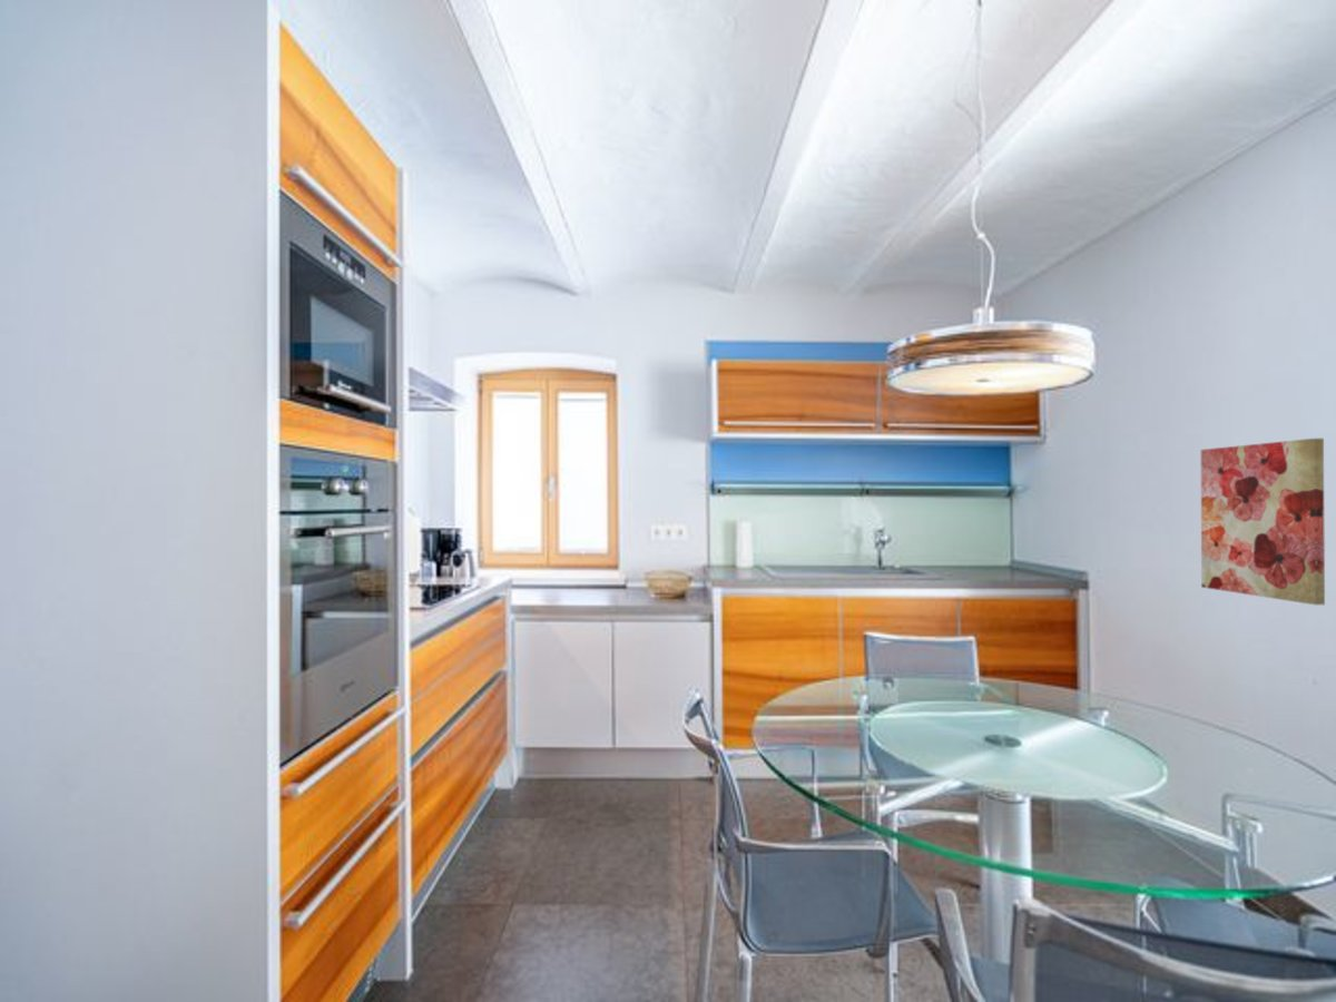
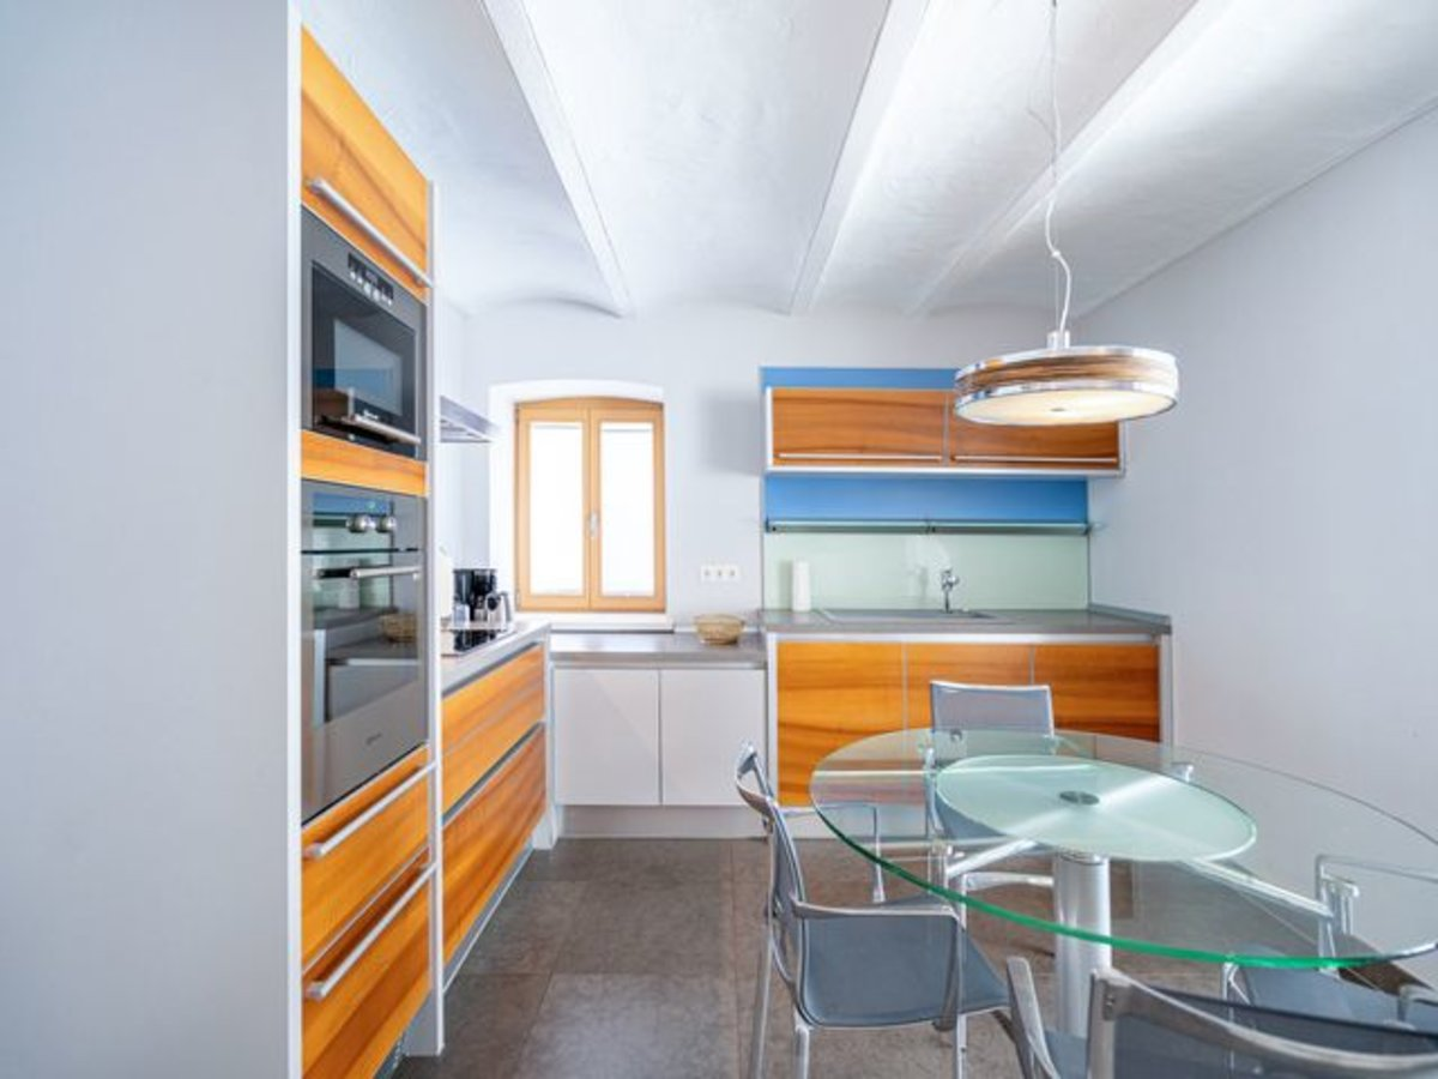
- wall art (1256, 519)
